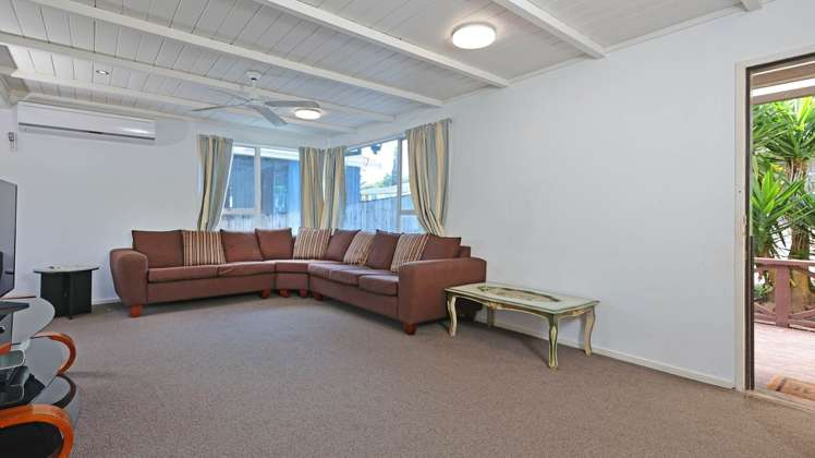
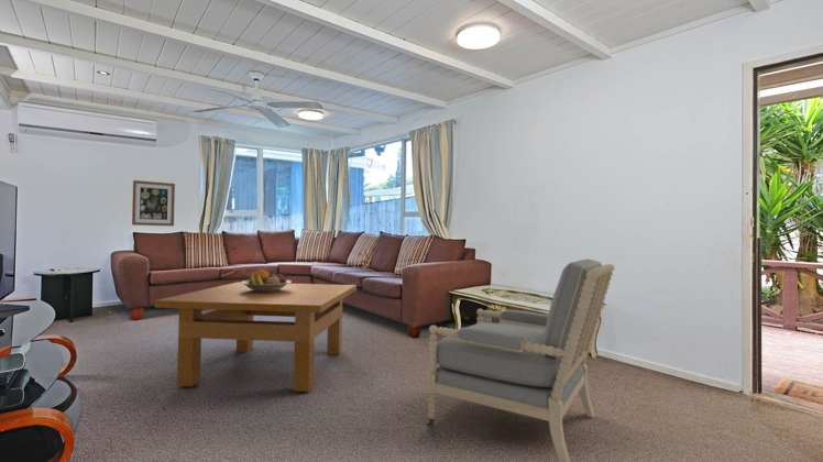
+ fruit bowl (266, 279)
+ armchair (523, 340)
+ table (271, 329)
+ wall art (154, 204)
